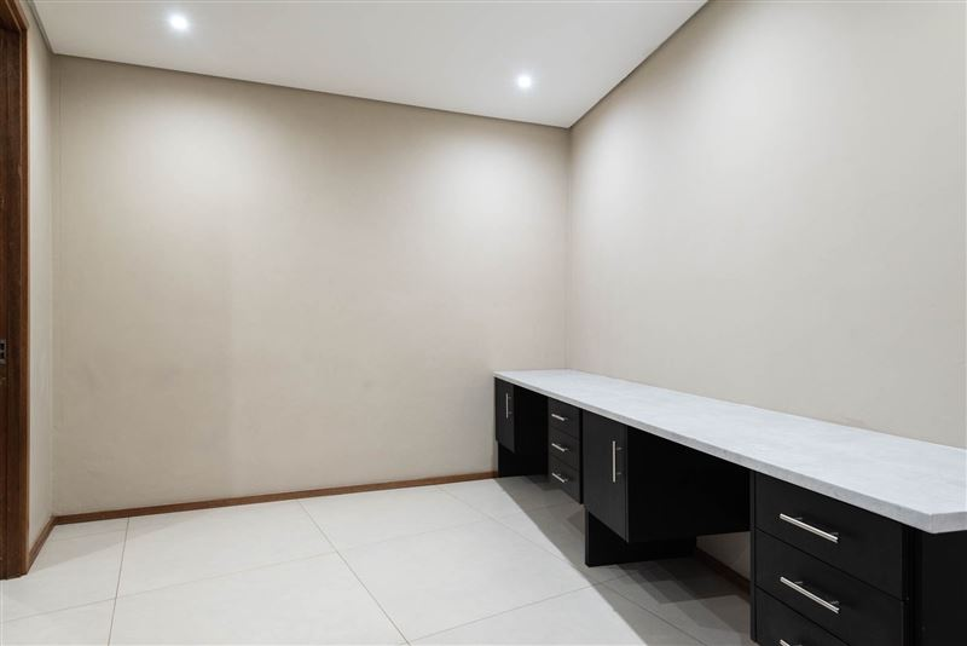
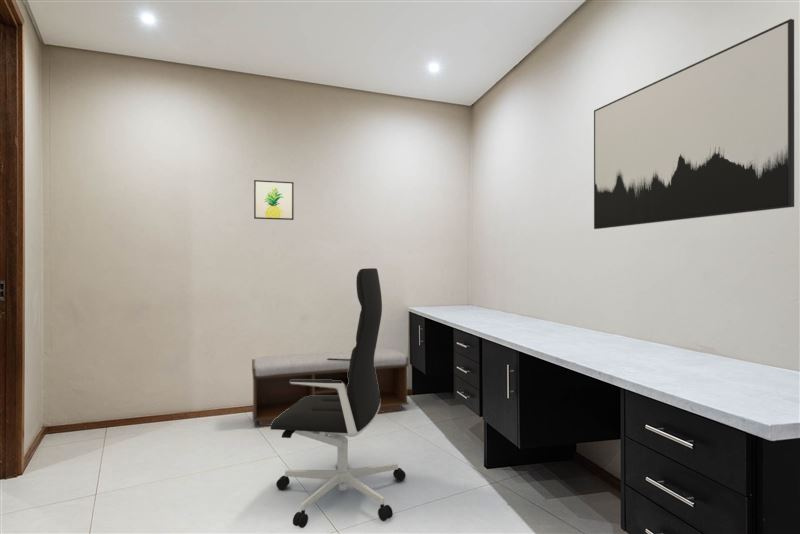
+ wall art (274, 200)
+ bench (332, 380)
+ office chair (337, 381)
+ wall art (671, 147)
